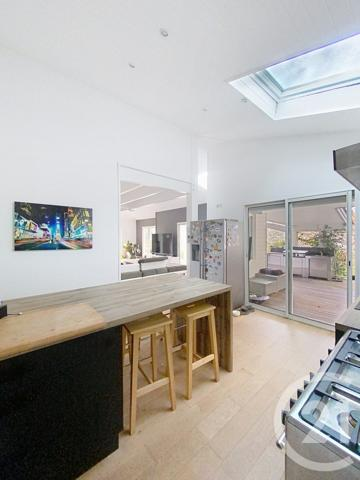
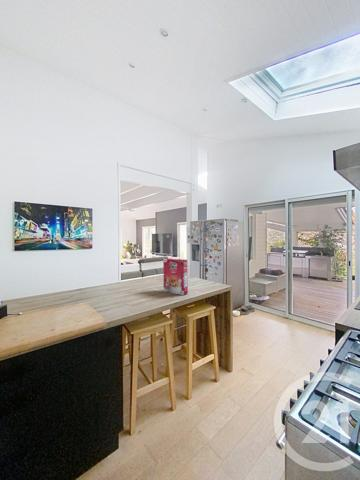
+ cereal box (175, 275)
